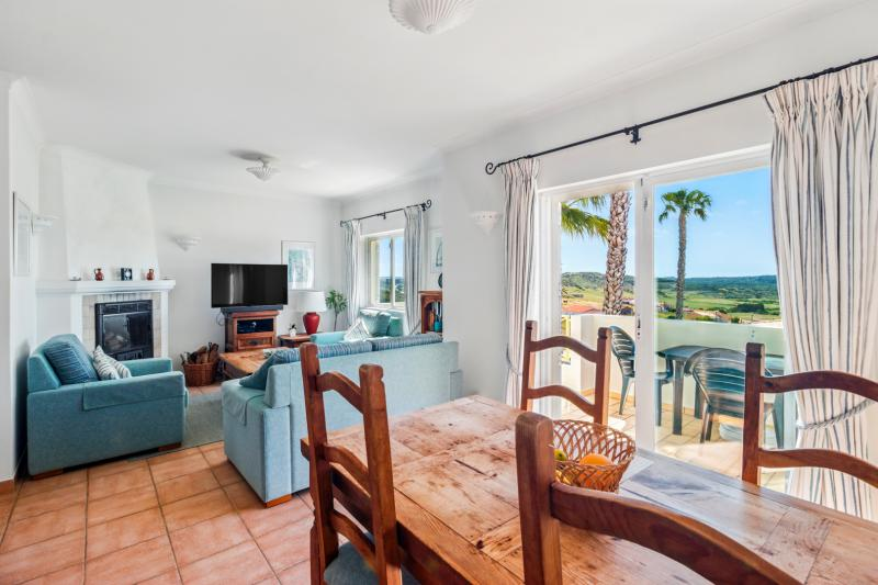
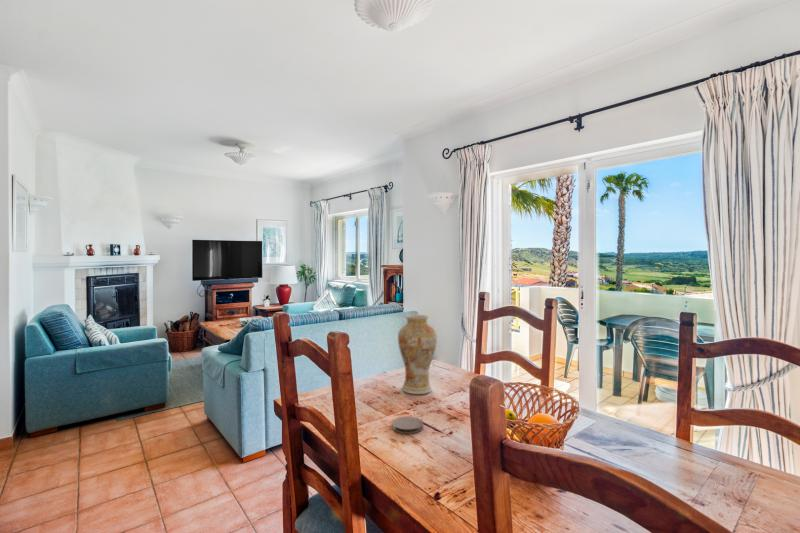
+ vase (417, 353)
+ coaster (407, 424)
